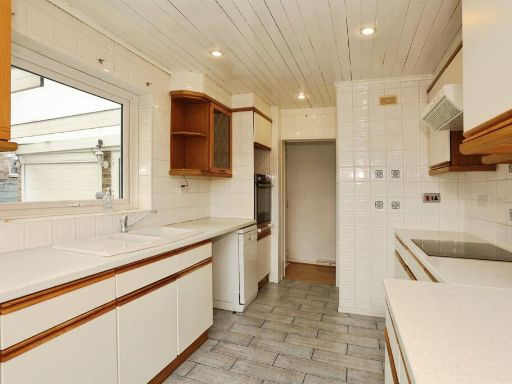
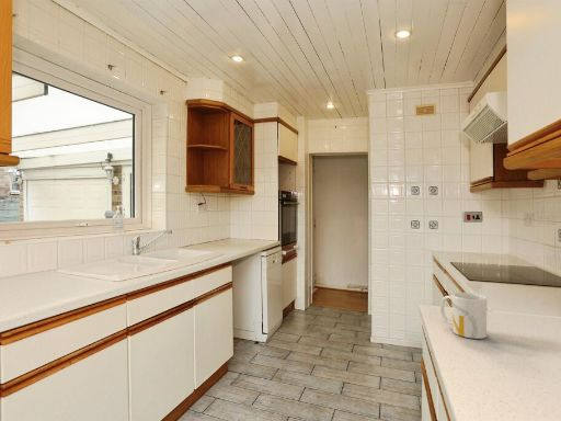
+ mug (462, 314)
